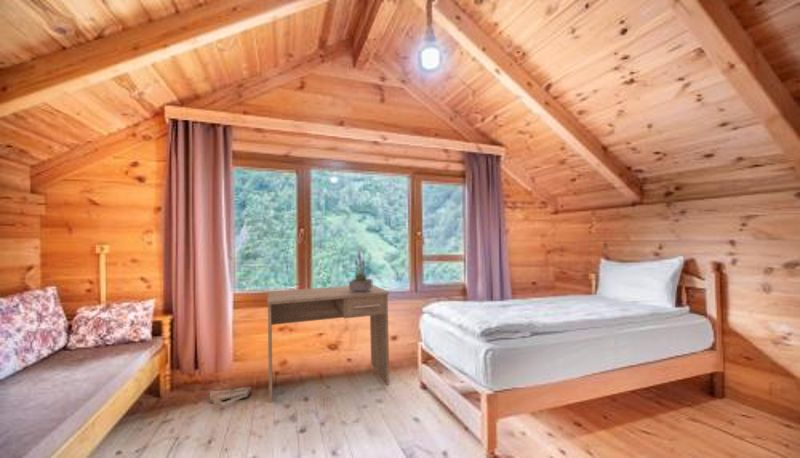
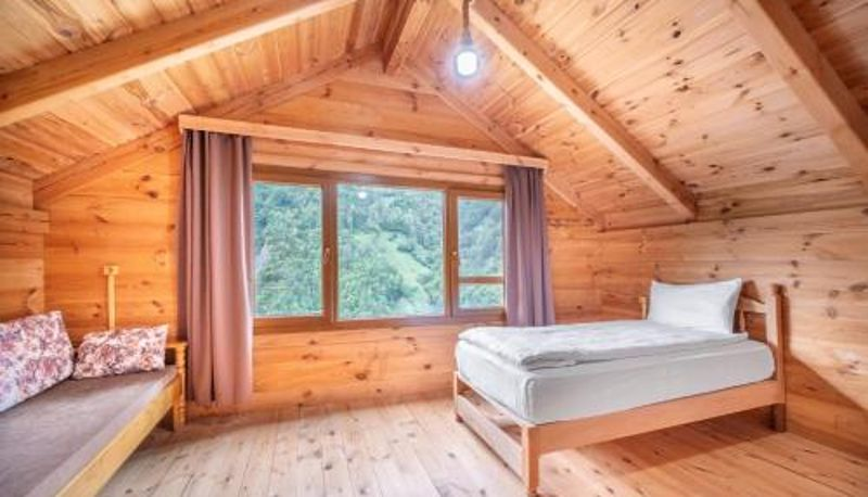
- potted plant (360, 269)
- desk (323, 319)
- bag (228, 397)
